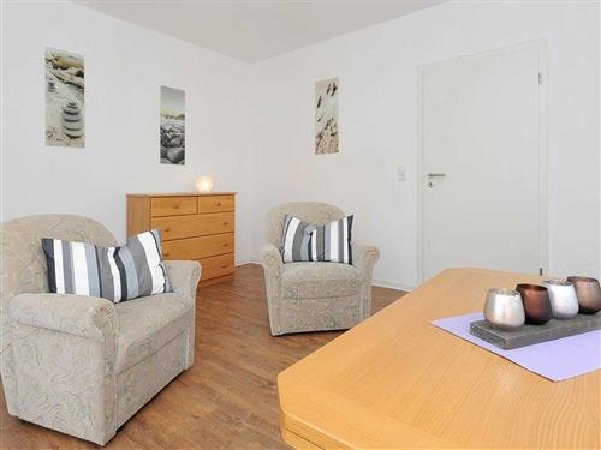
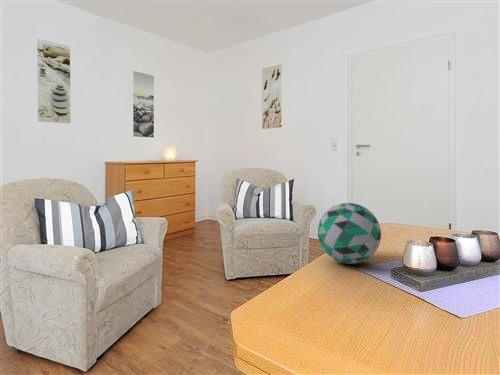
+ decorative ball (348, 232)
